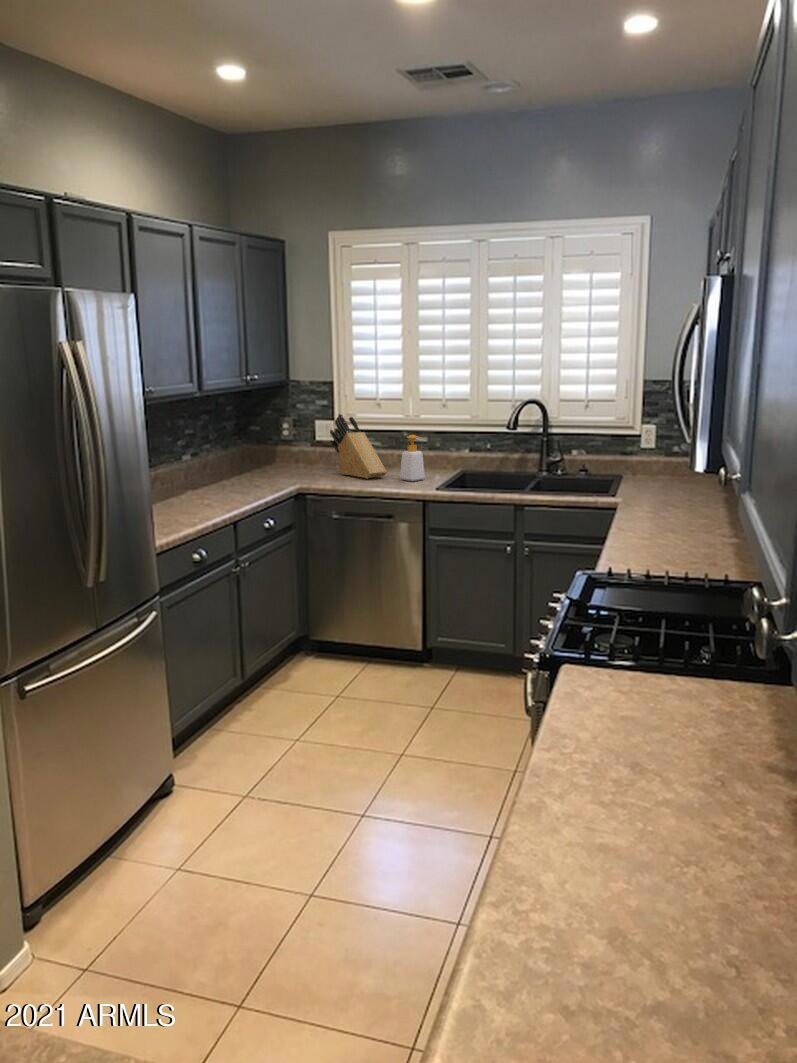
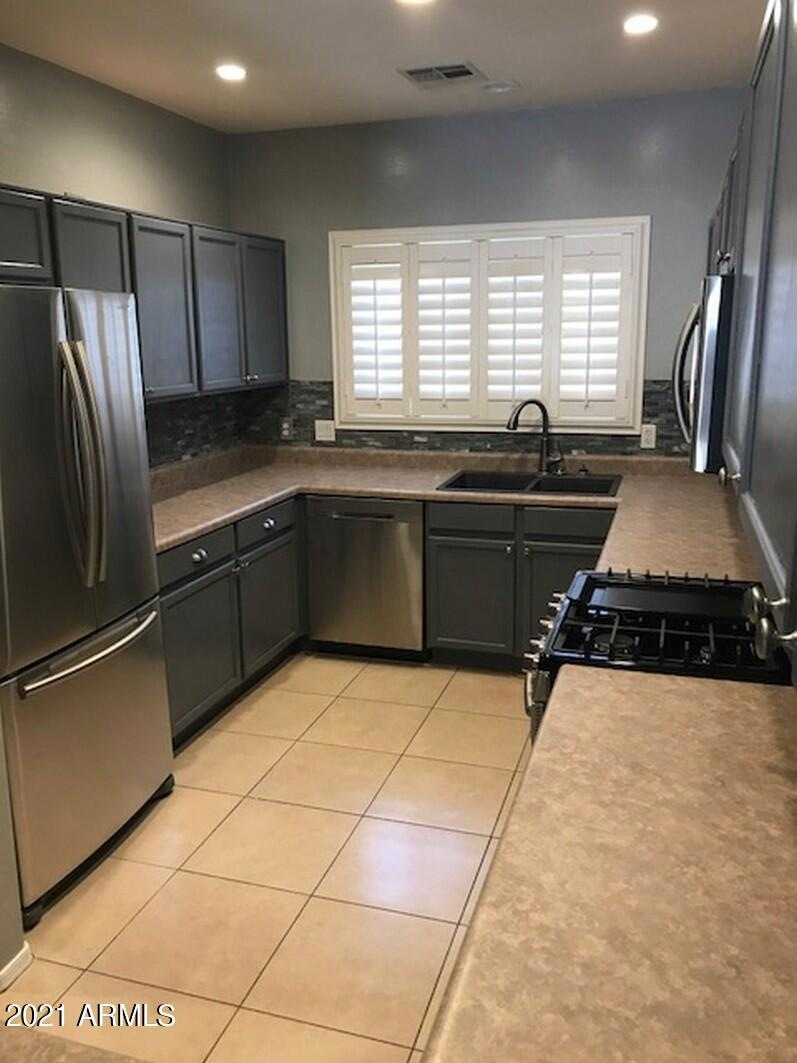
- soap bottle (415, 457)
- knife block (356, 445)
